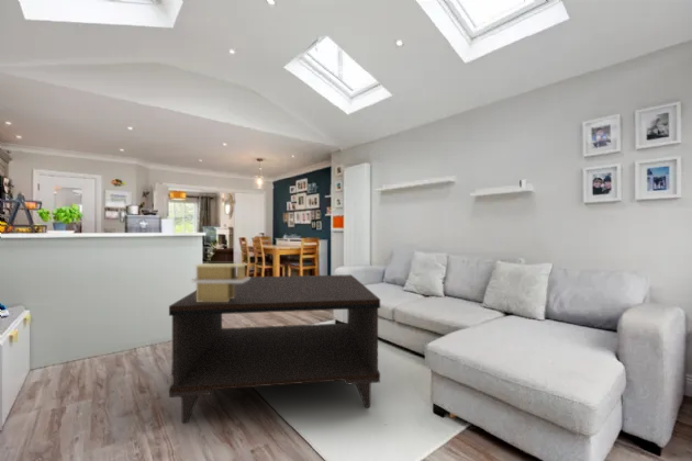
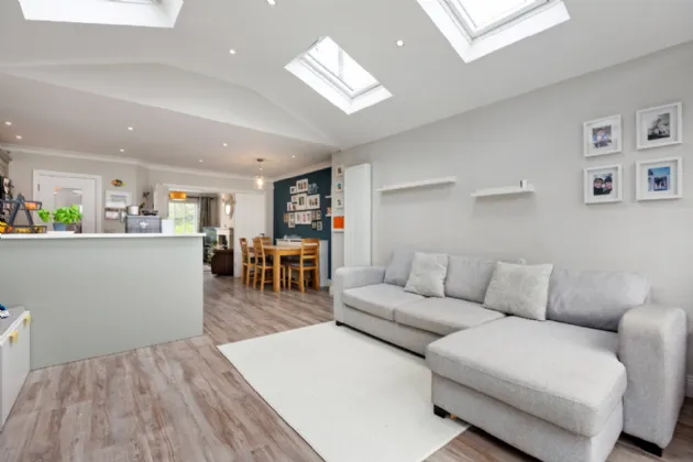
- coffee table (283, 330)
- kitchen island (221, 282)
